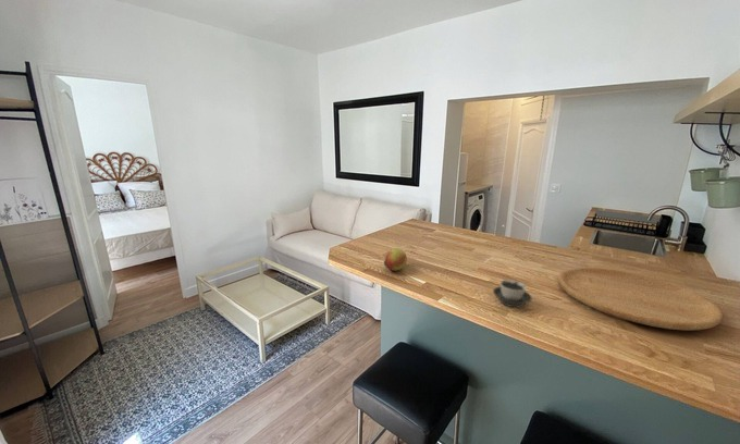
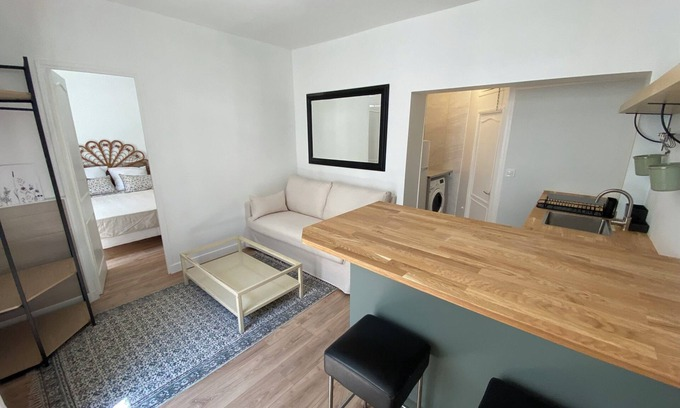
- cup (511, 293)
- cutting board (629, 293)
- fruit (395, 259)
